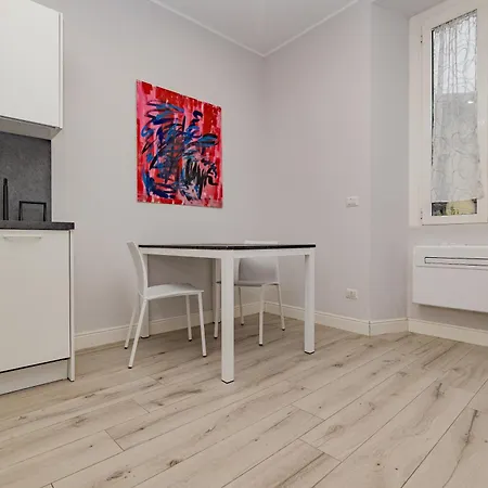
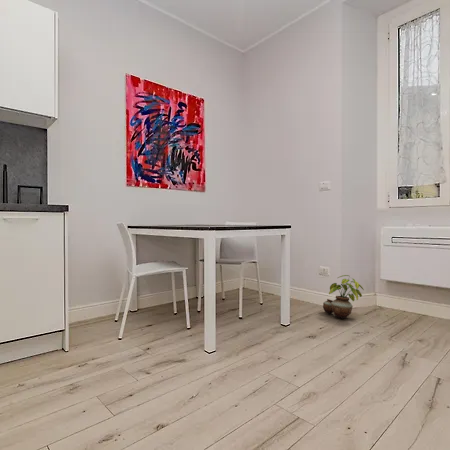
+ potted plant (343, 295)
